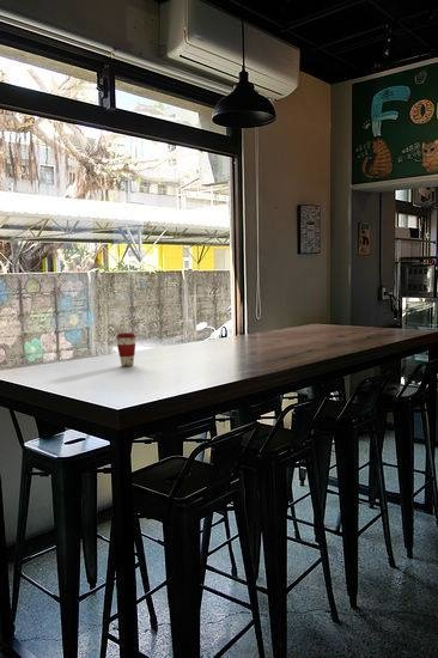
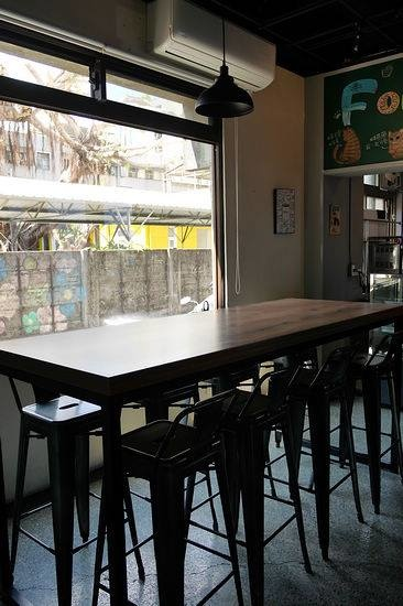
- coffee cup (126, 348)
